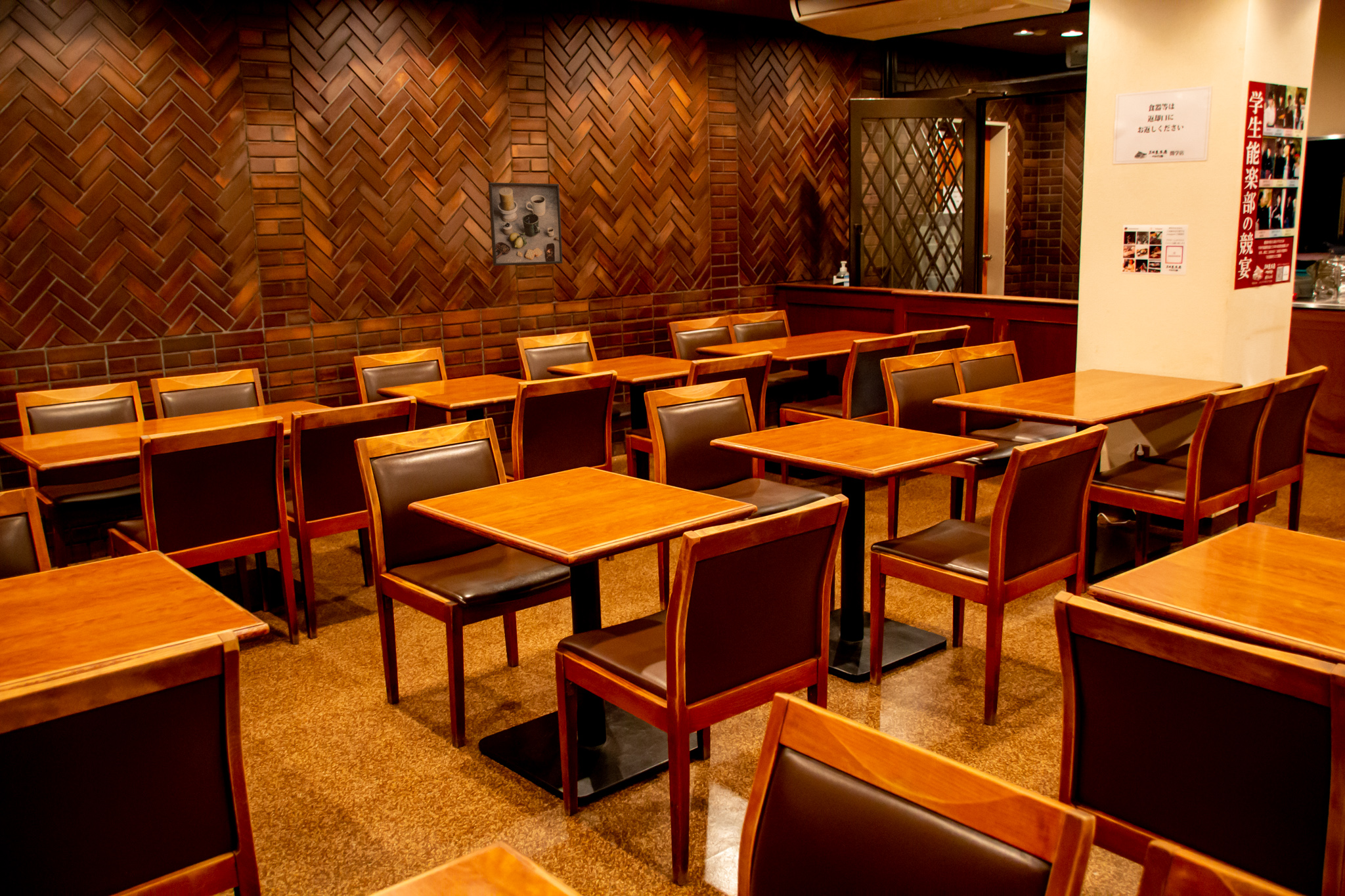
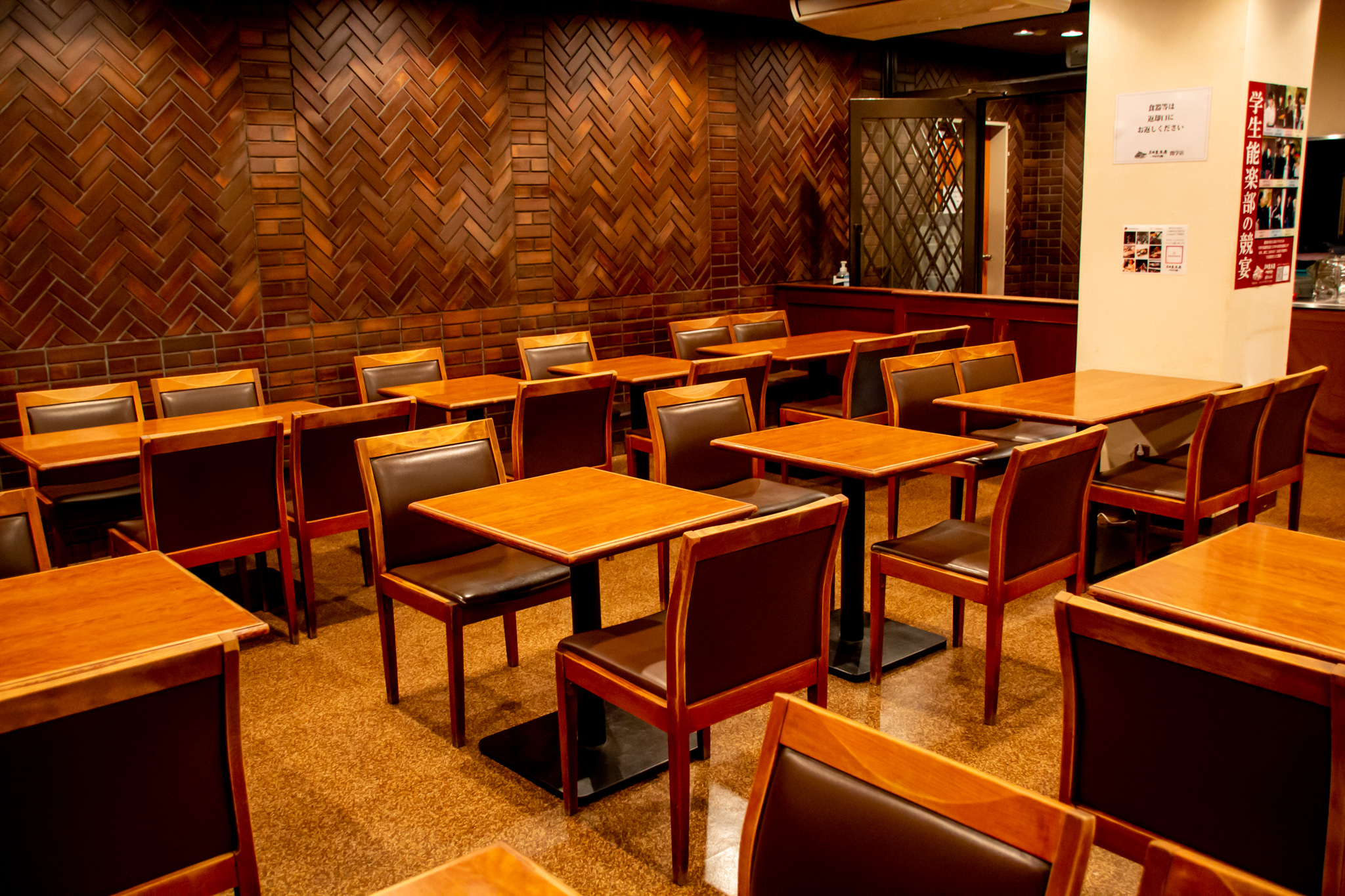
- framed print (526, 224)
